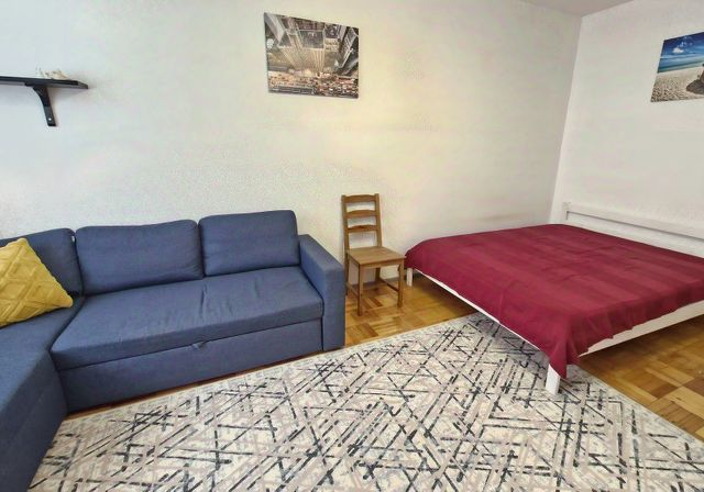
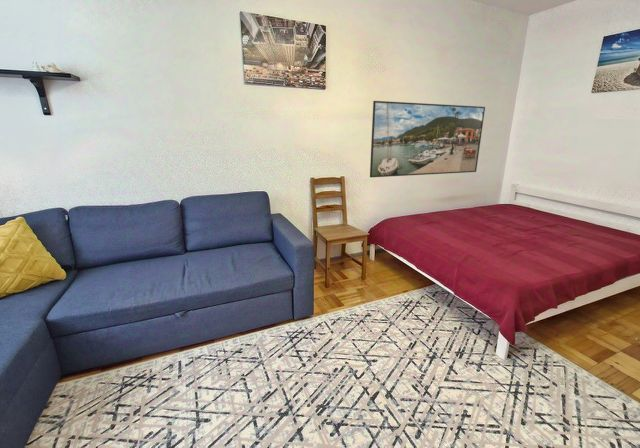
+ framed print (430, 140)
